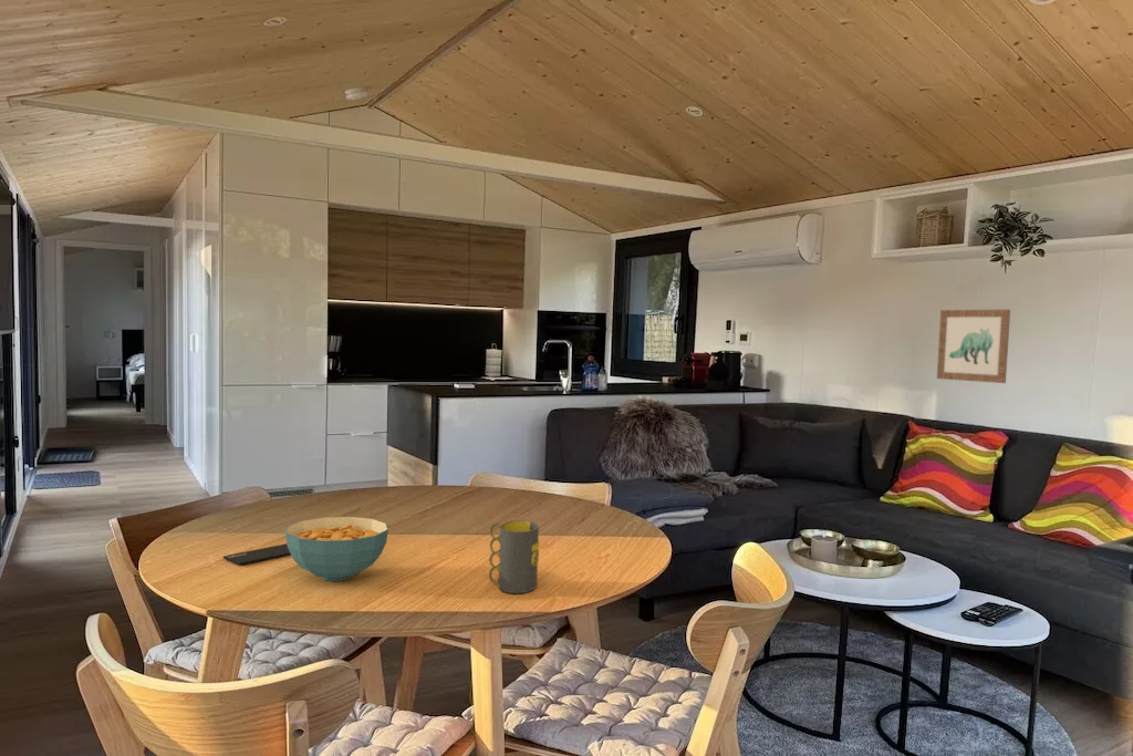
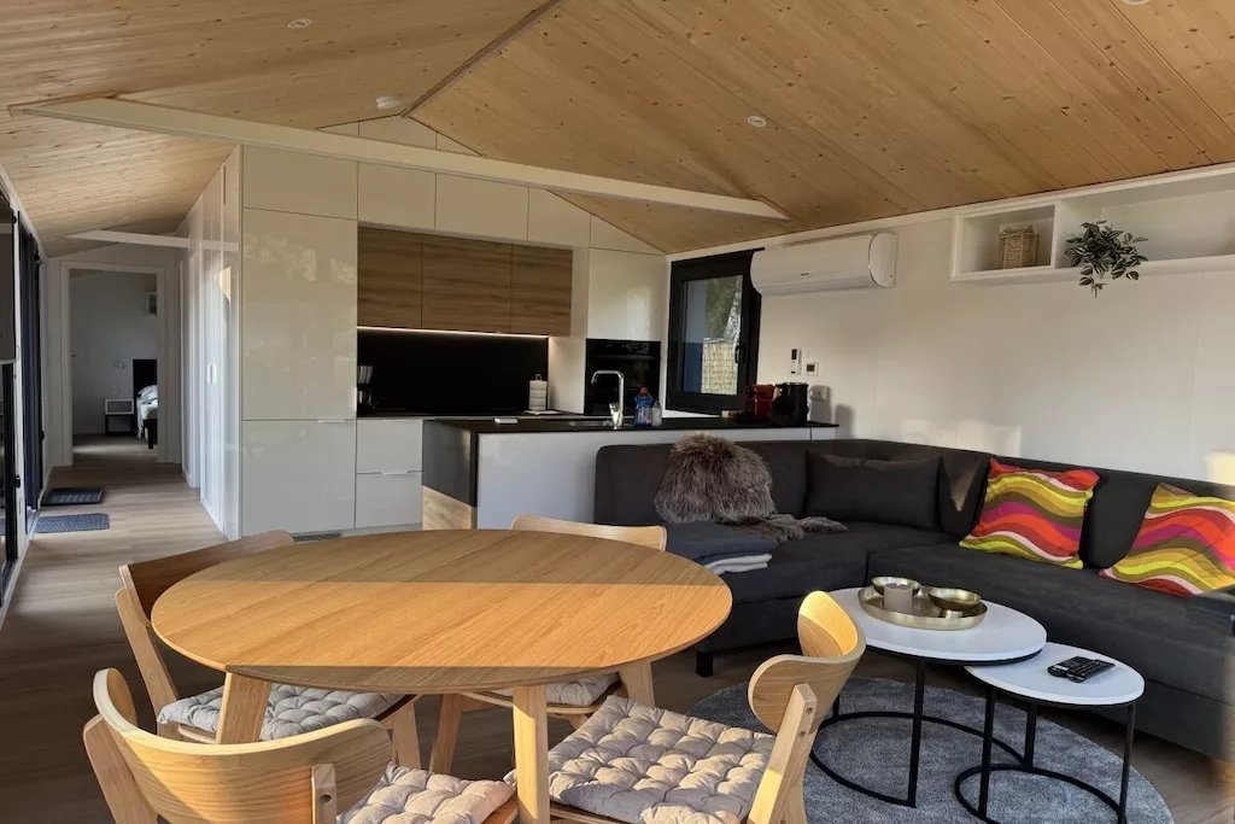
- wall art (971, 345)
- mug (513, 555)
- smartphone (264, 552)
- cereal bowl (336, 551)
